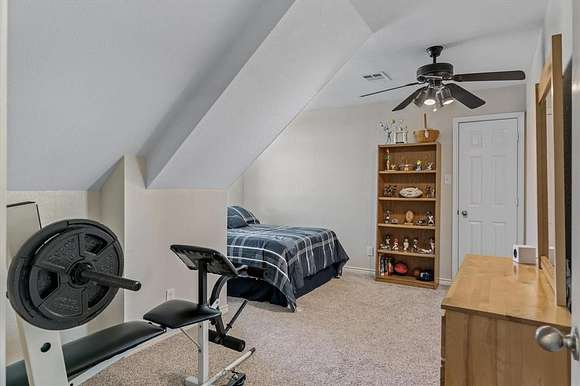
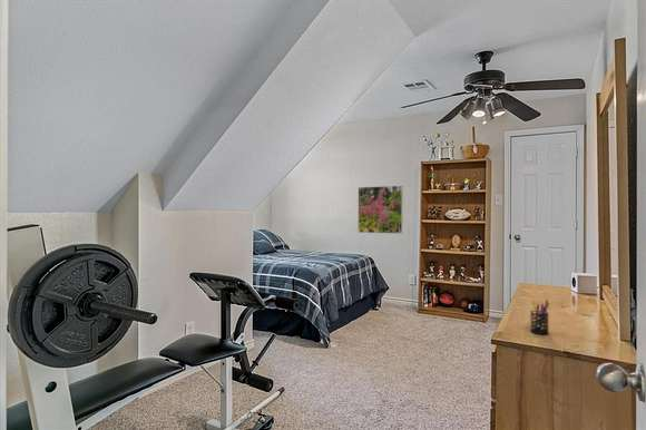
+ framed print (380, 209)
+ pen holder (541, 314)
